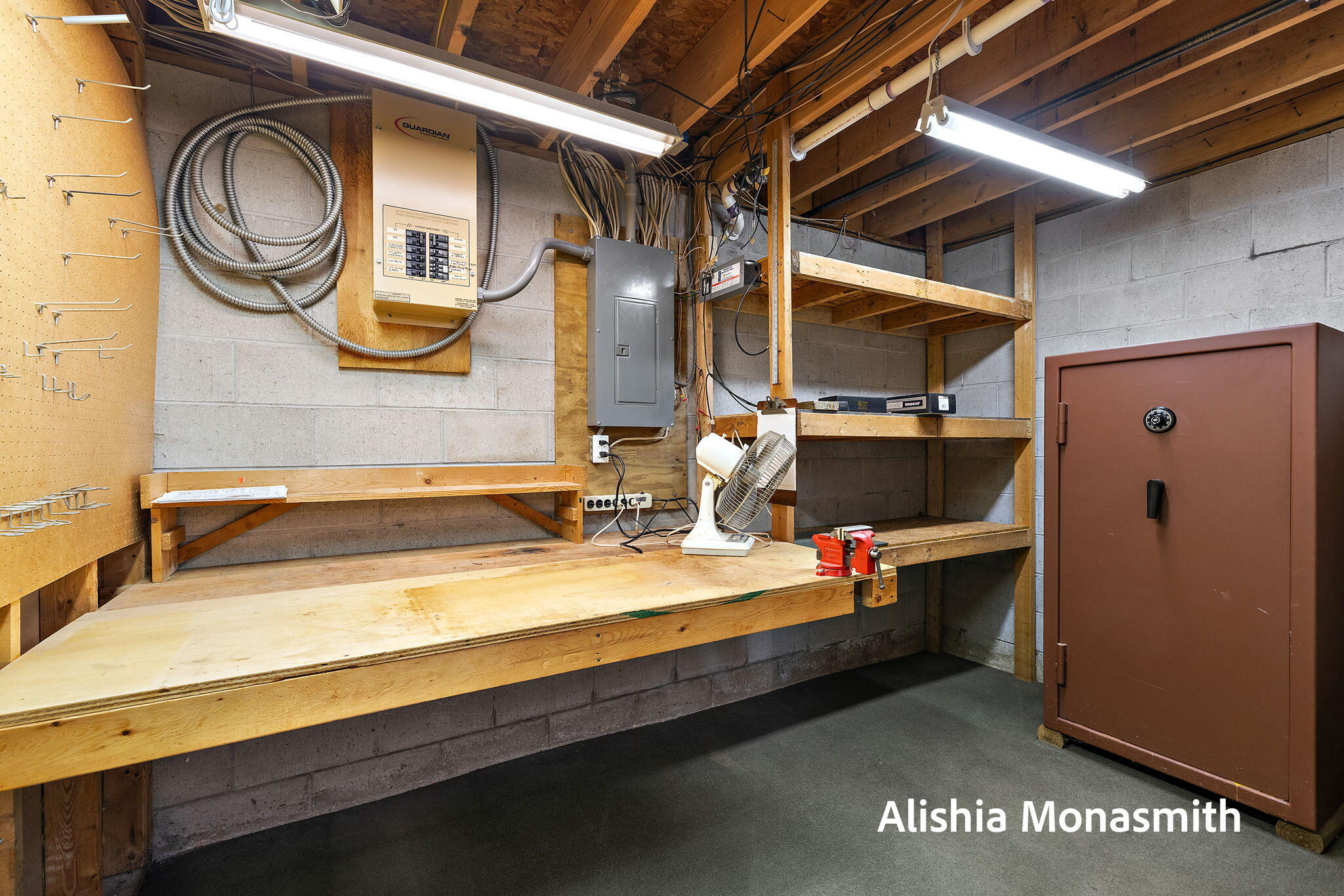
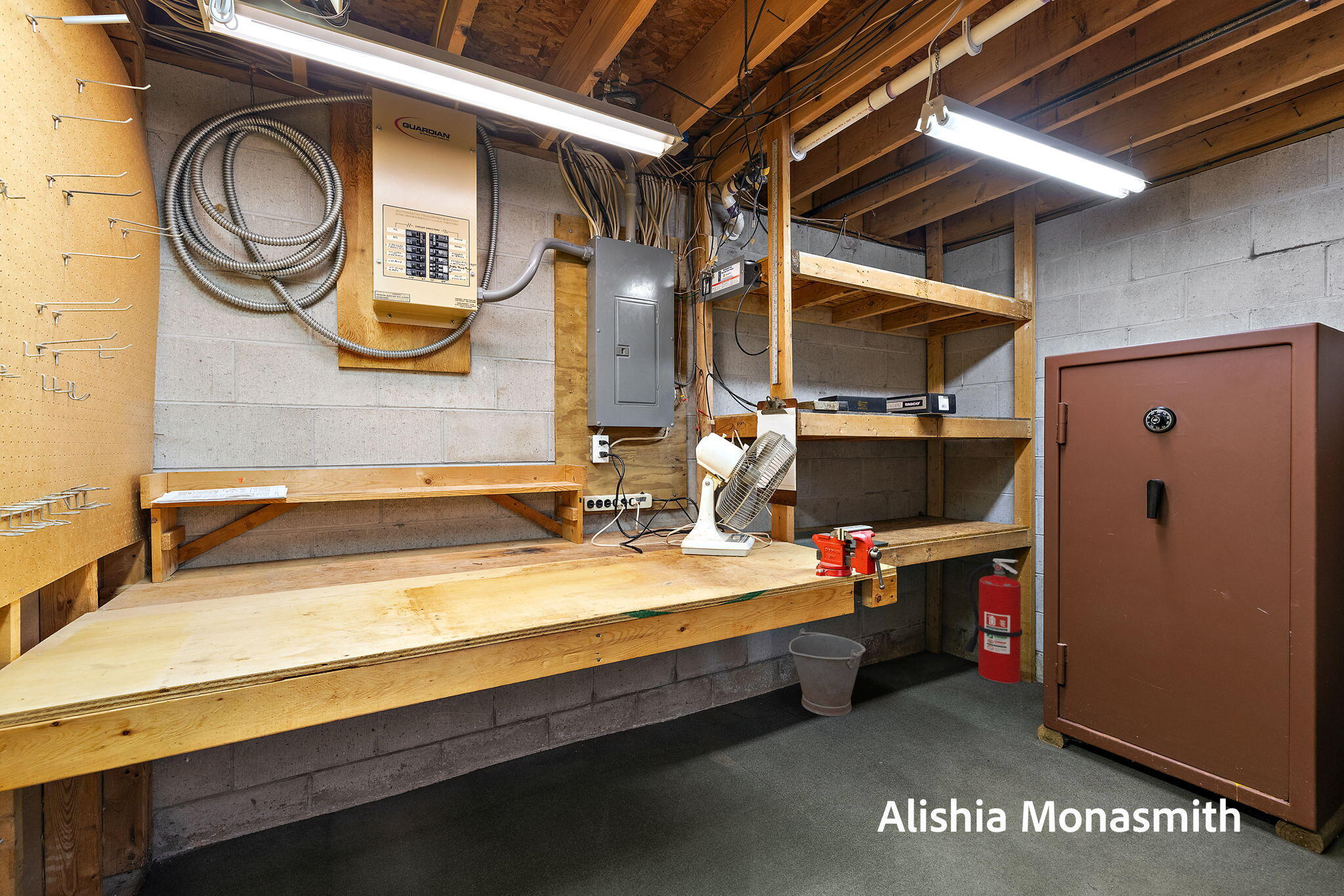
+ bucket (826, 672)
+ fire extinguisher (992, 615)
